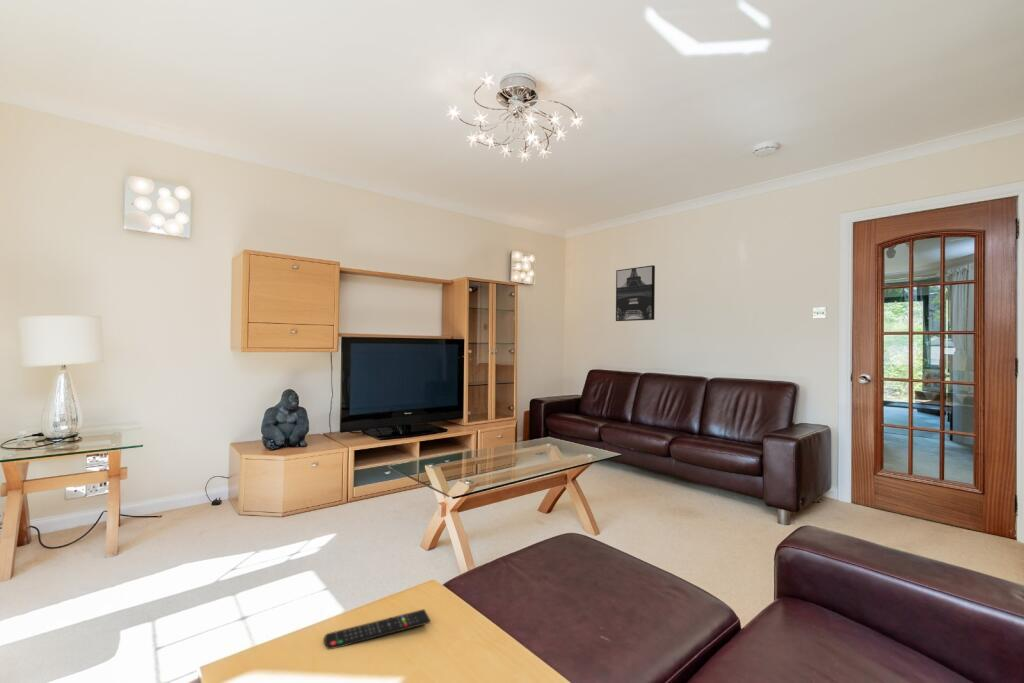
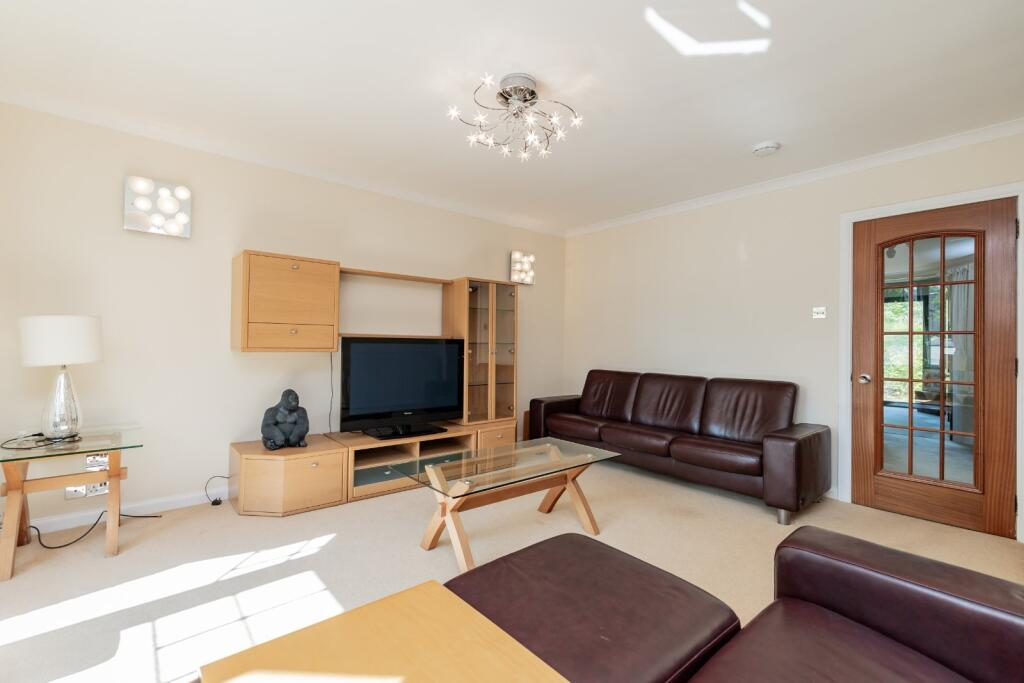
- remote control (378, 629)
- wall art (634, 294)
